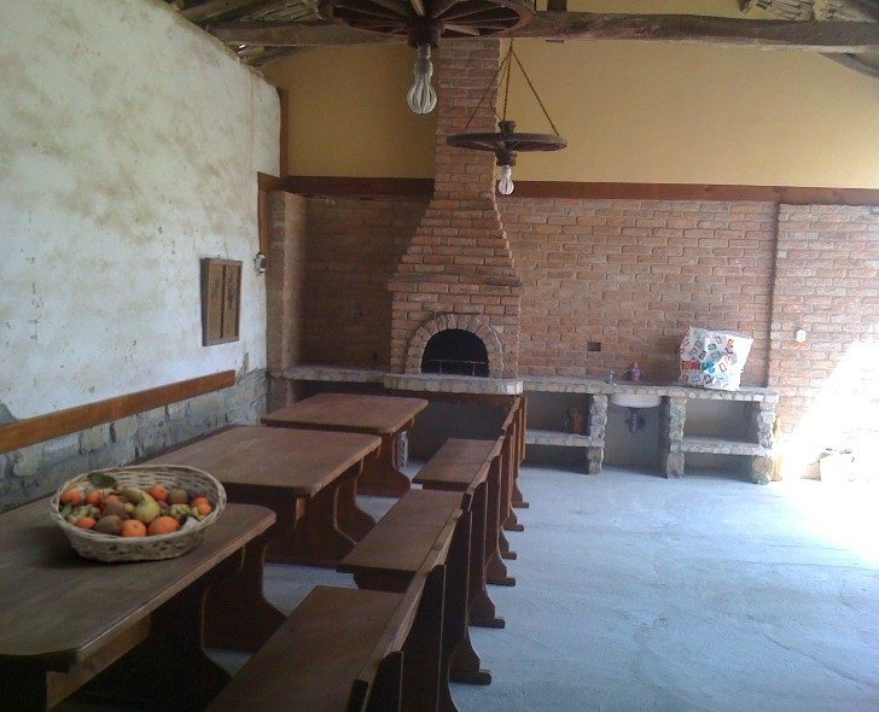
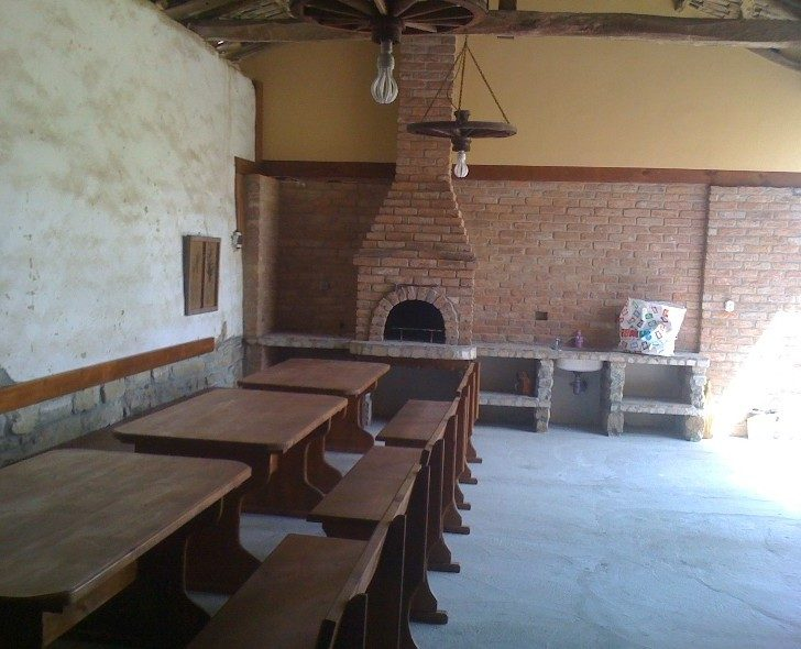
- fruit basket (140, 512)
